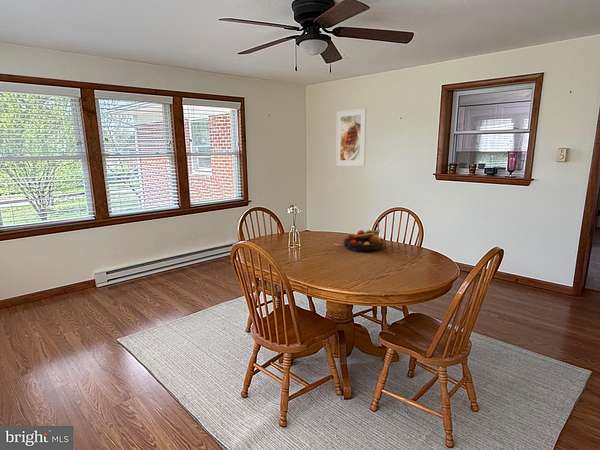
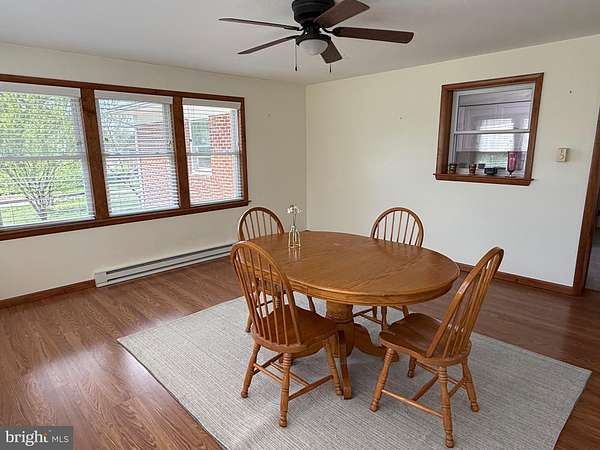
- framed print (350, 138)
- fruit bowl (363, 238)
